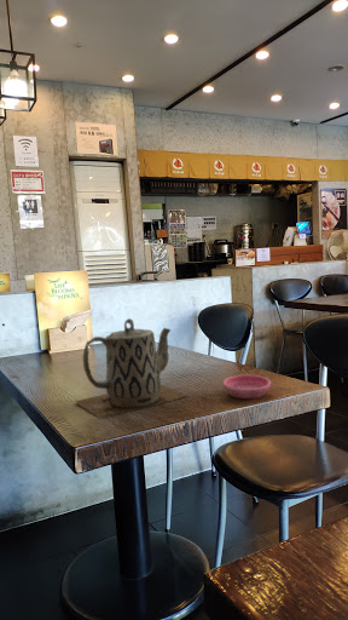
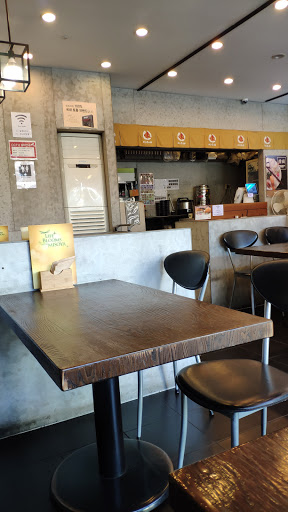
- teapot (128, 358)
- saucer (246, 386)
